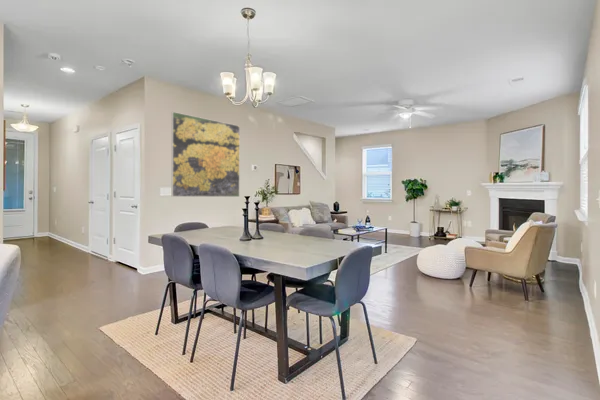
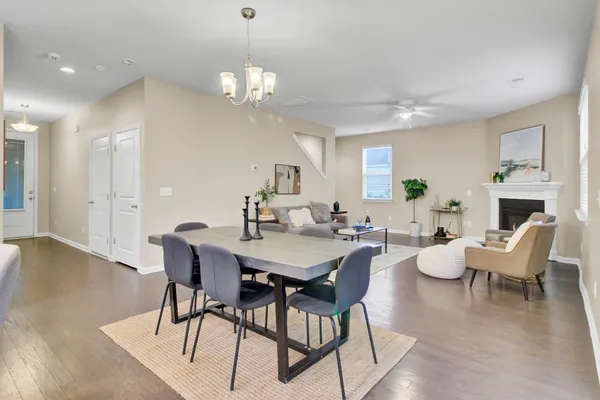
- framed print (208, 158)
